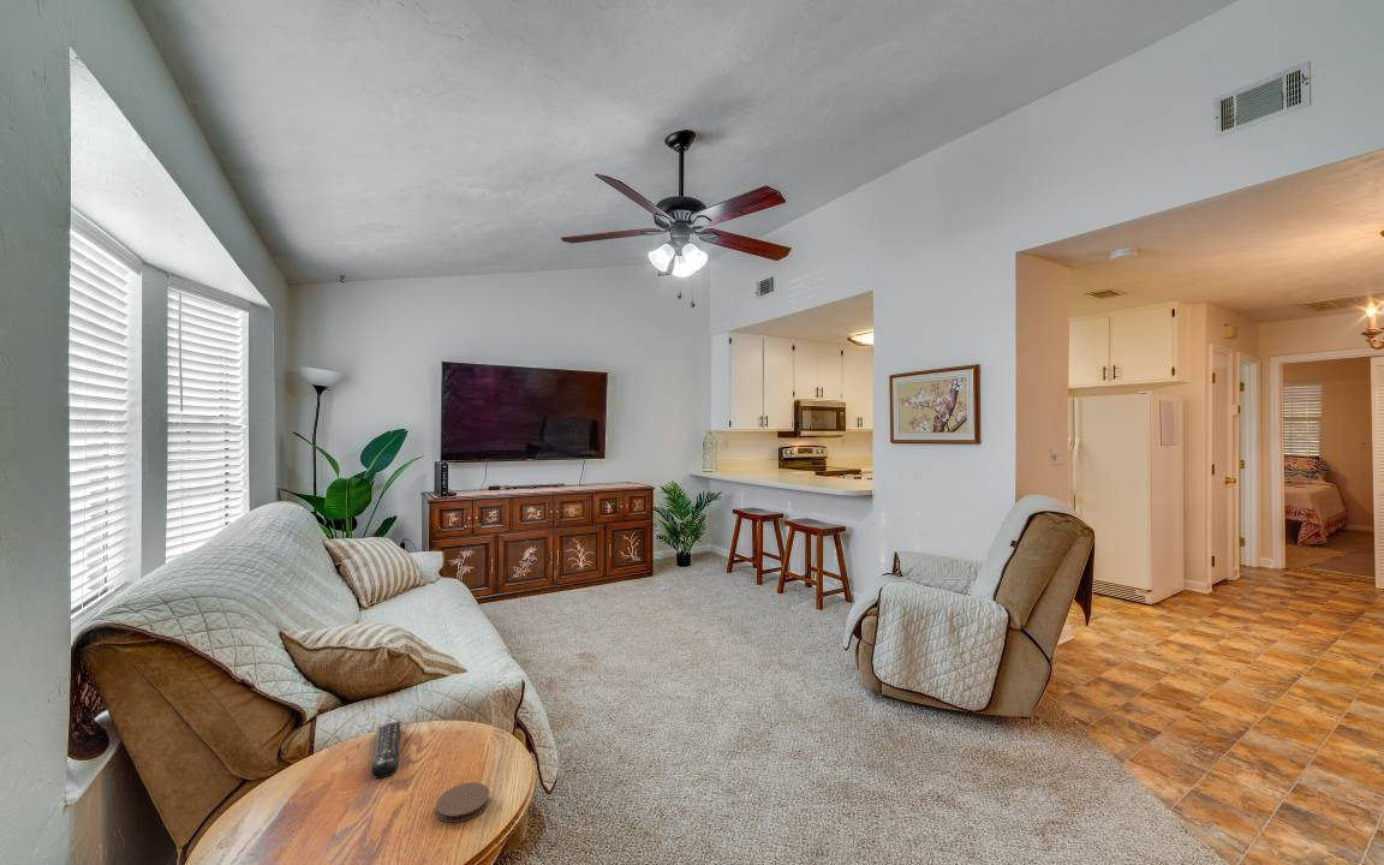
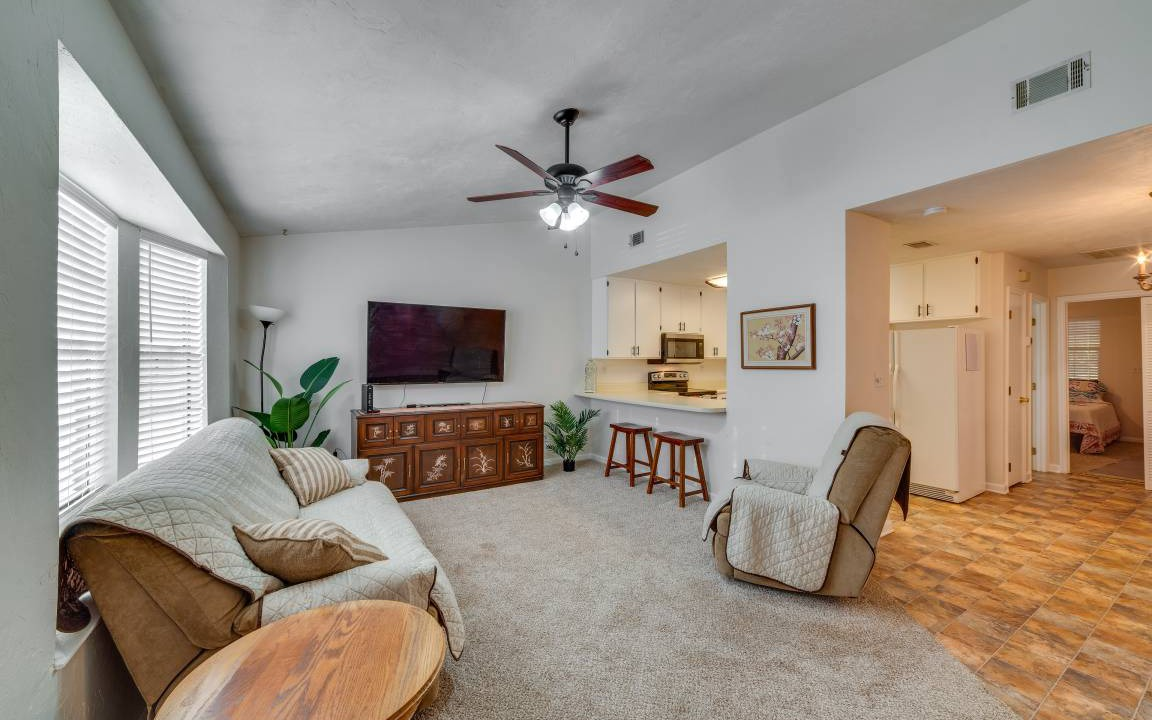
- remote control (387, 746)
- coaster (463, 801)
